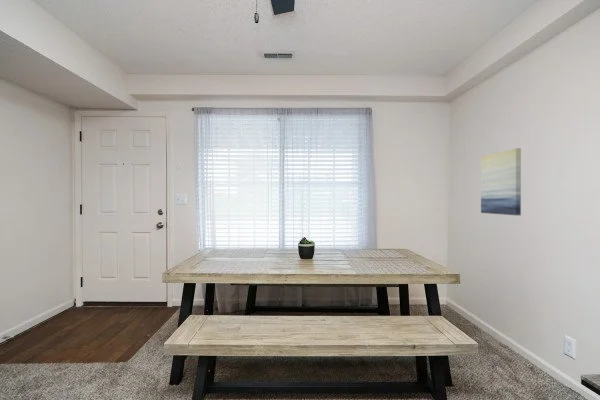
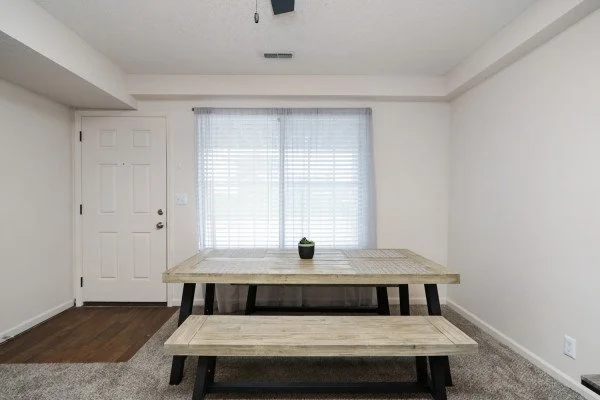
- wall art (499, 183)
